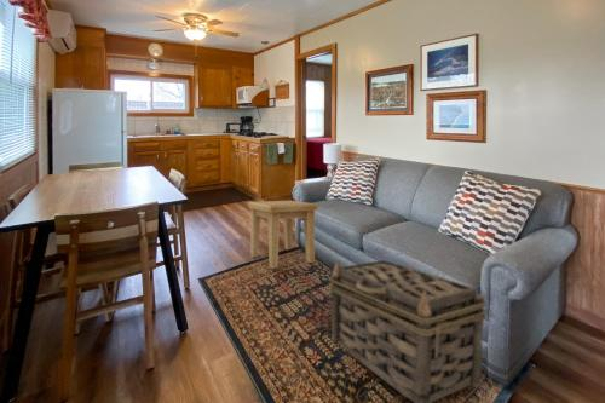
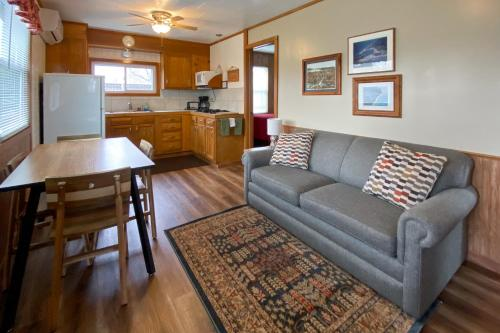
- side table (278, 230)
- basket (397, 316)
